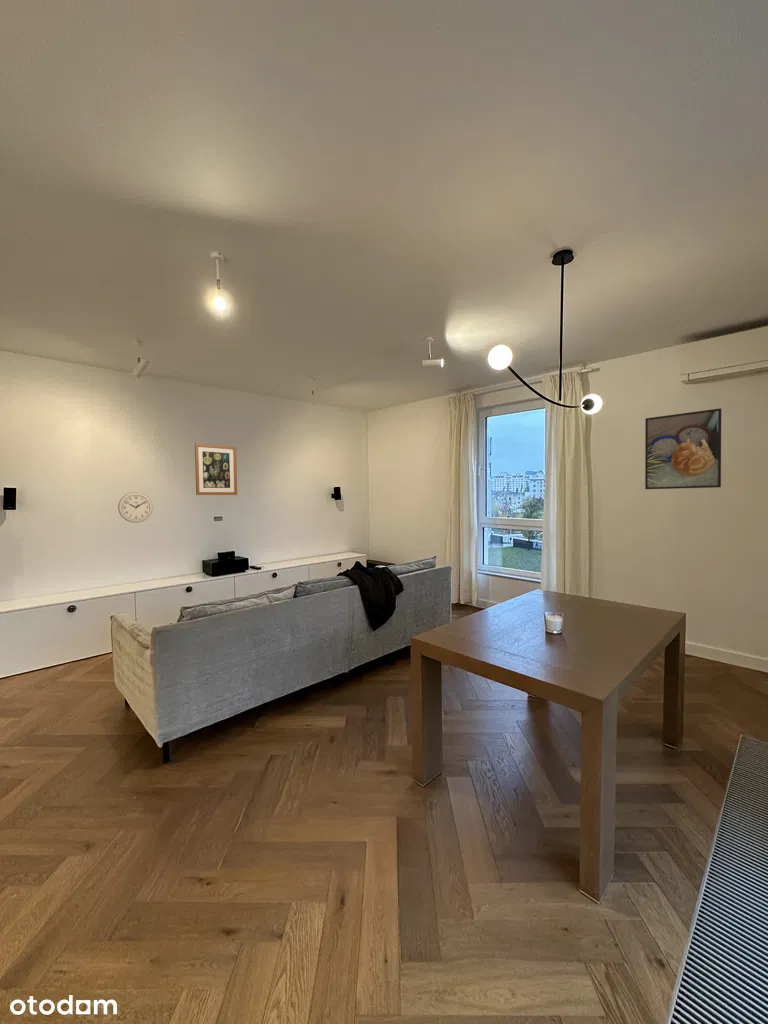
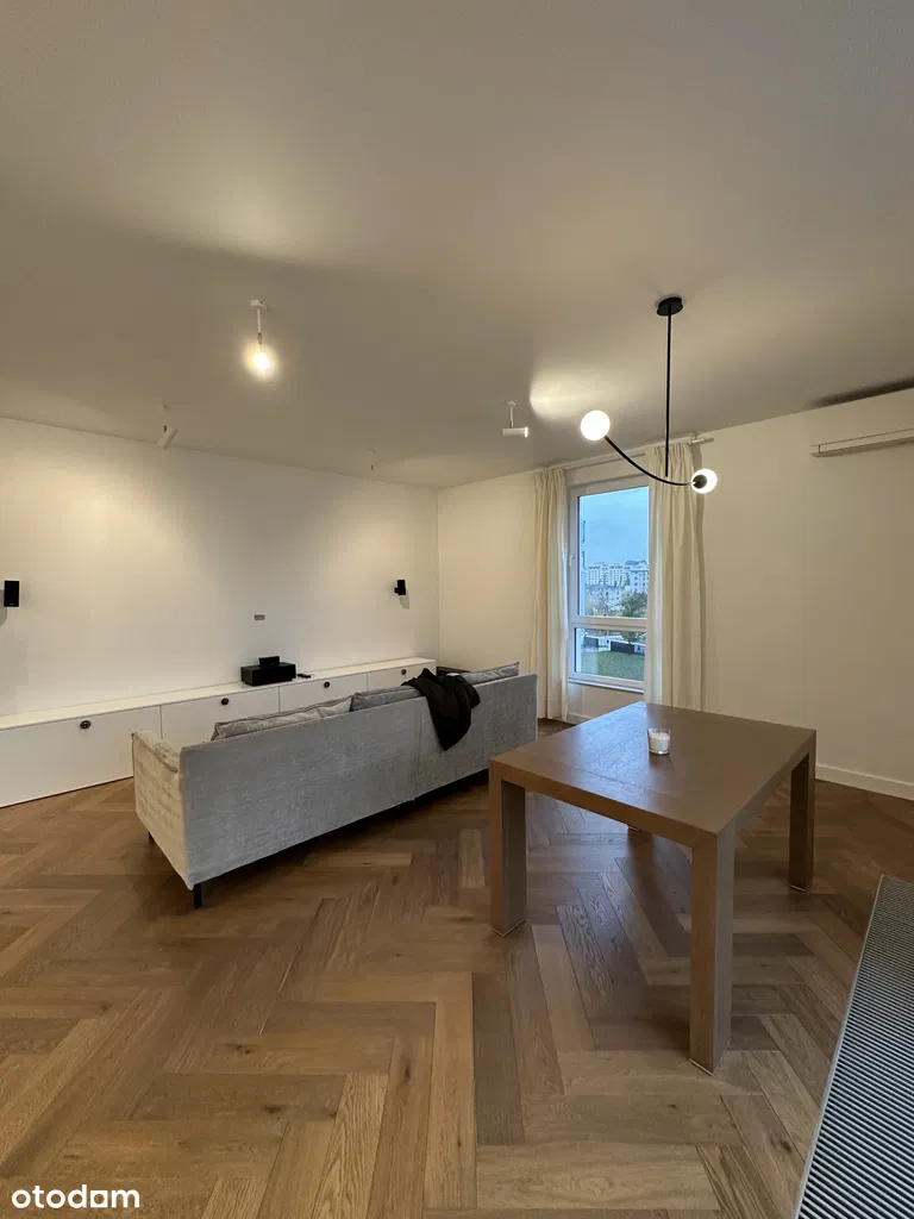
- wall clock (135, 507)
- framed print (681, 451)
- wall art (216, 470)
